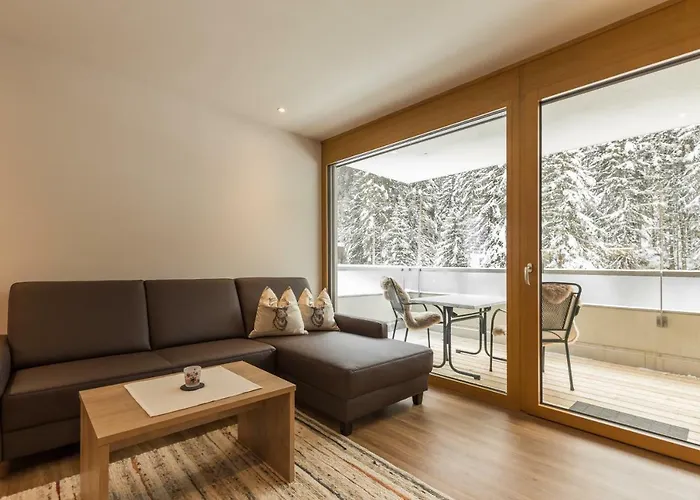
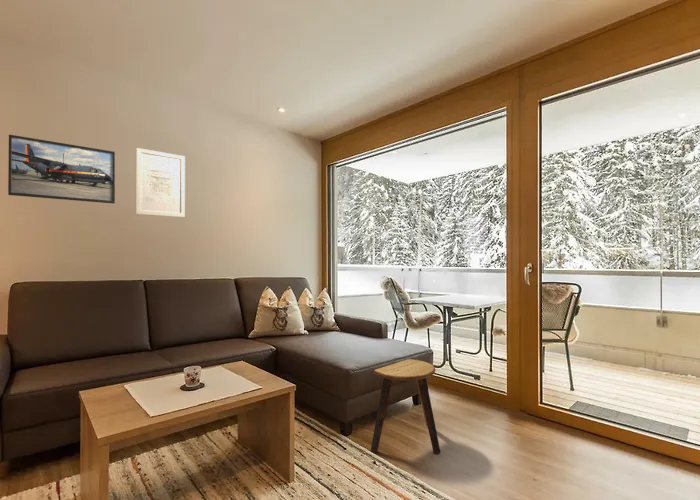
+ stool (421, 403)
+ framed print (65, 171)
+ wall art (161, 183)
